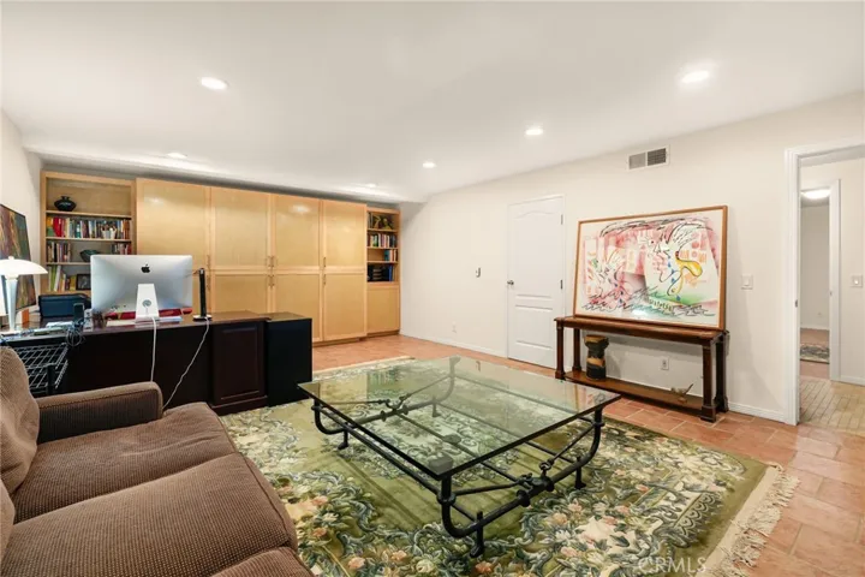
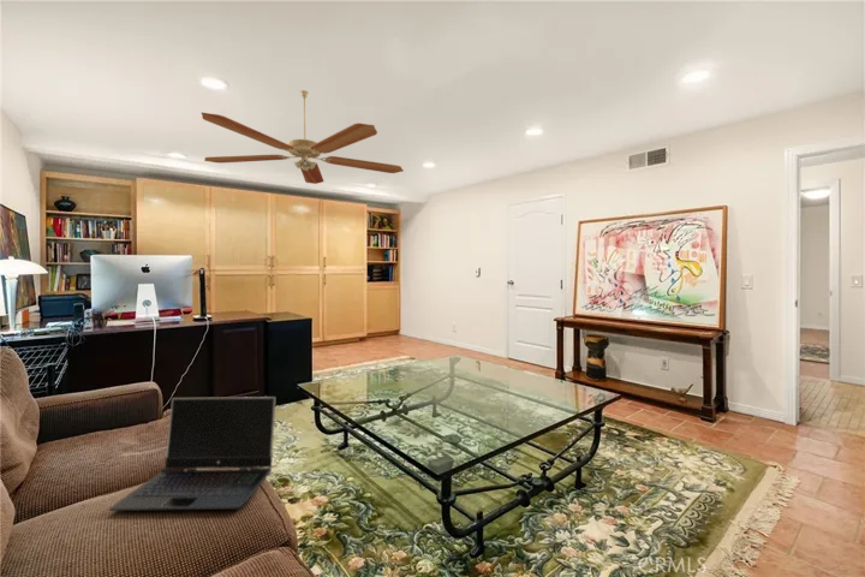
+ ceiling fan (304, 133)
+ laptop computer (202, 448)
